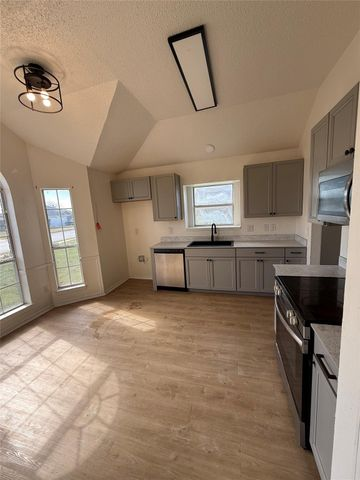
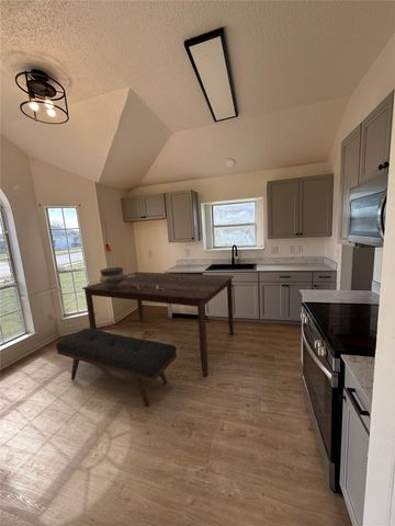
+ dining table (142, 313)
+ ceramic pot (112, 276)
